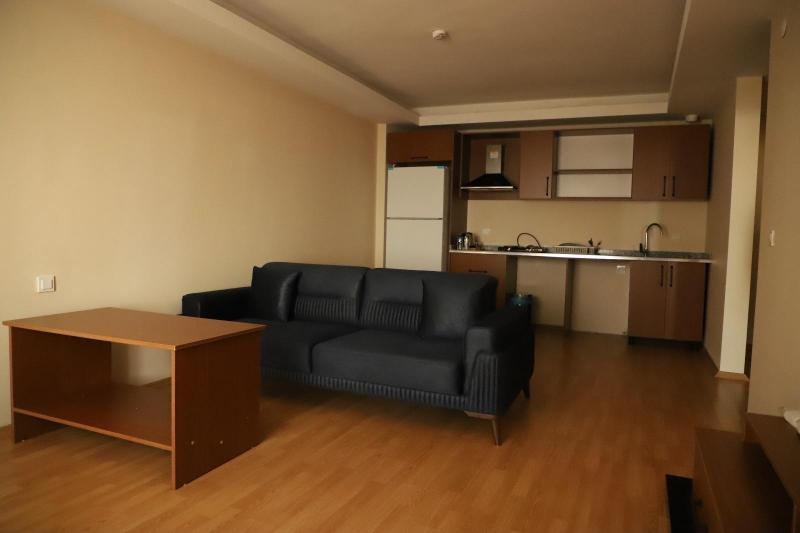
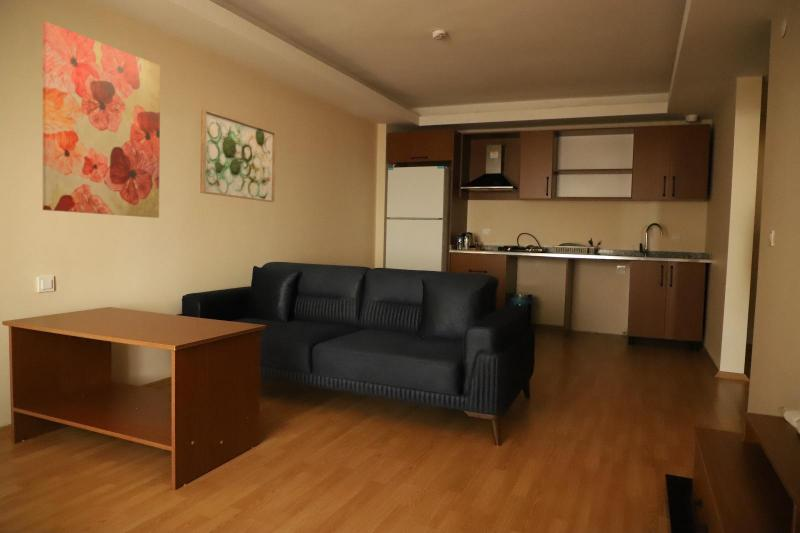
+ wall art (107, 130)
+ wall art (242, 160)
